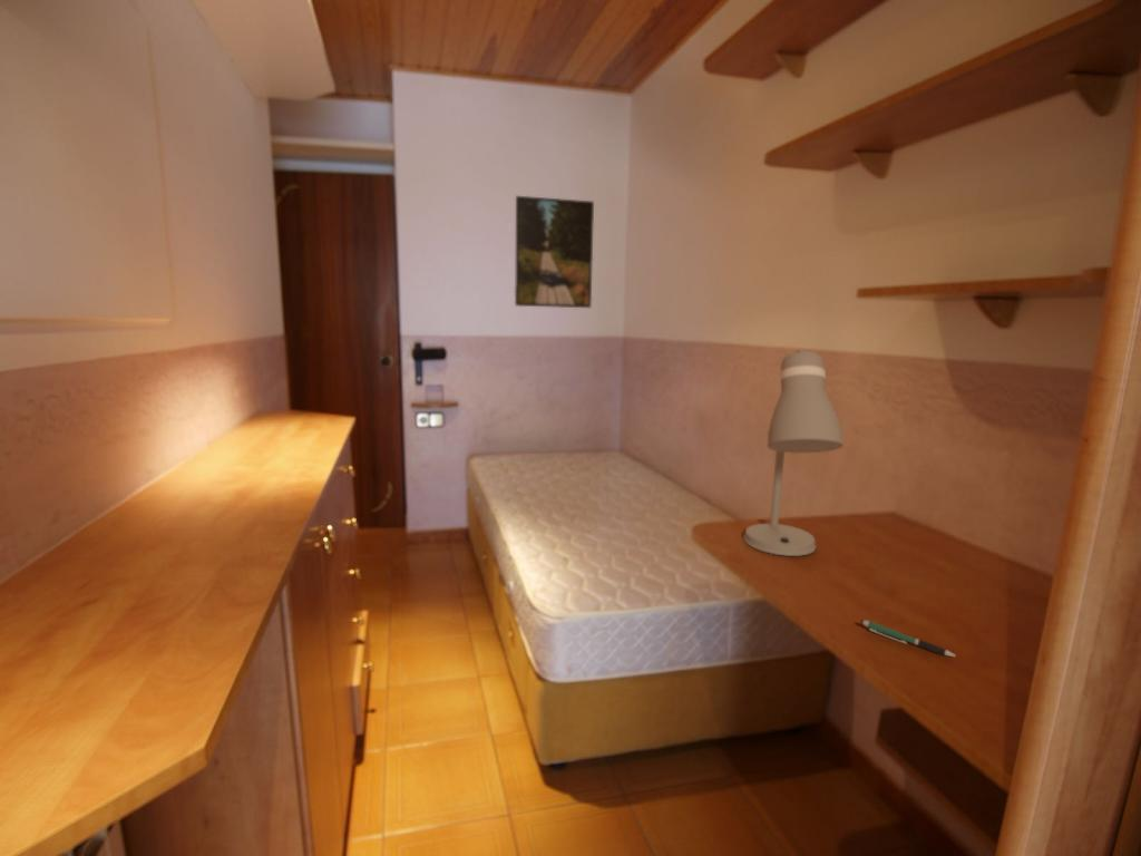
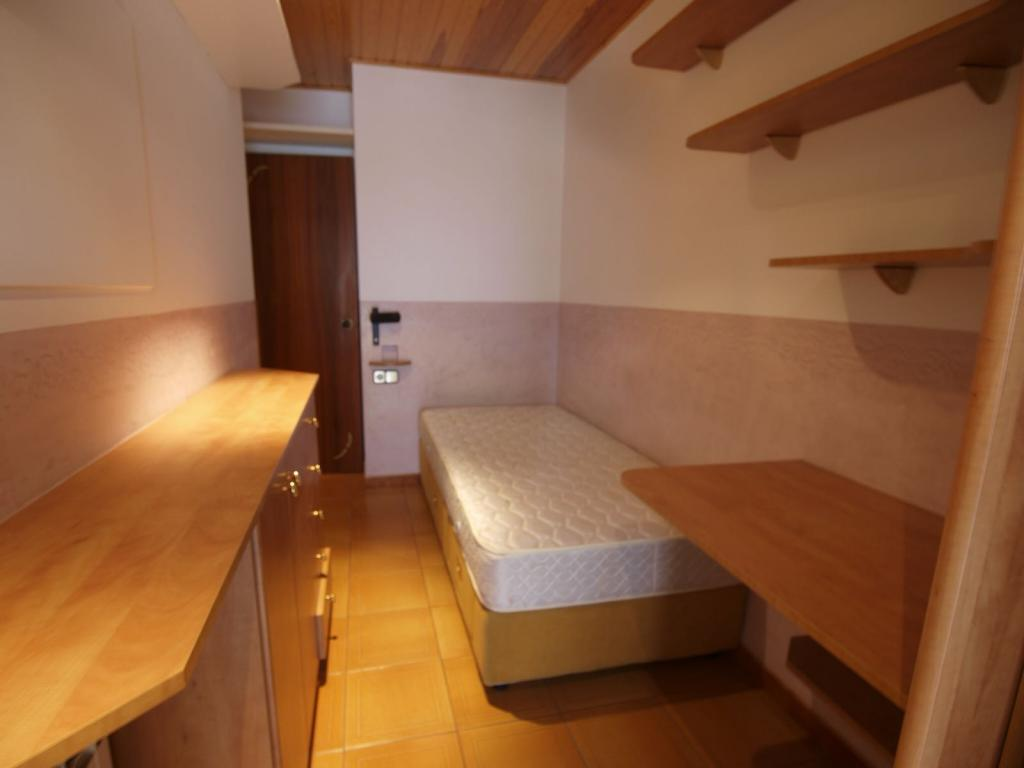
- pen (906, 638)
- desk lamp (793, 451)
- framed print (554, 253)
